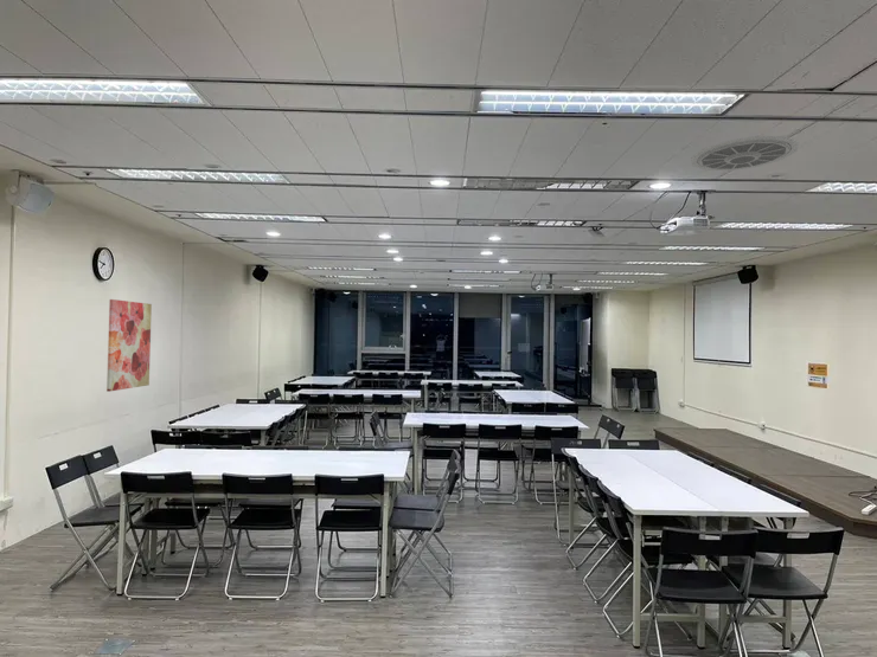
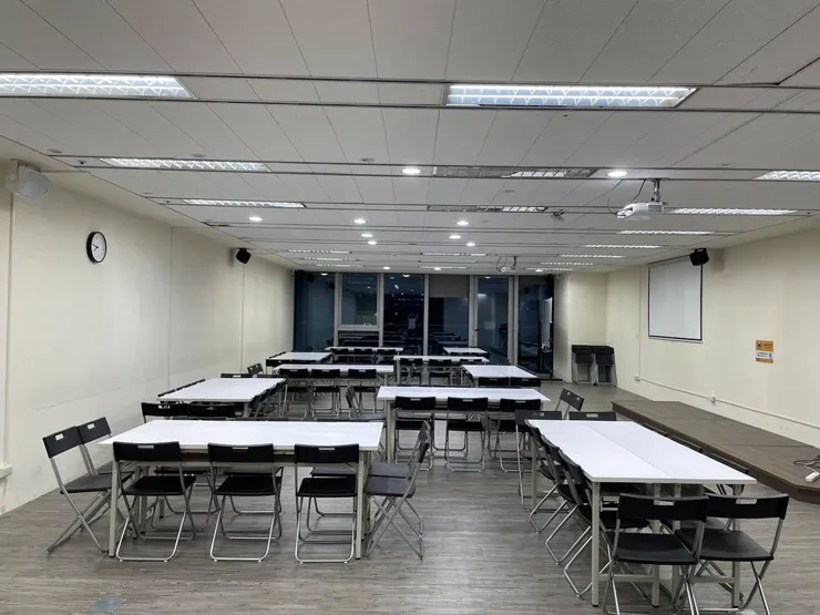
- wall art (130, 344)
- ceiling vent (742, 156)
